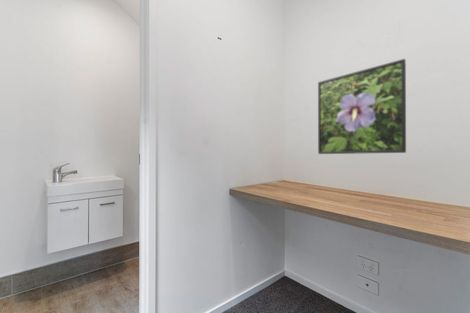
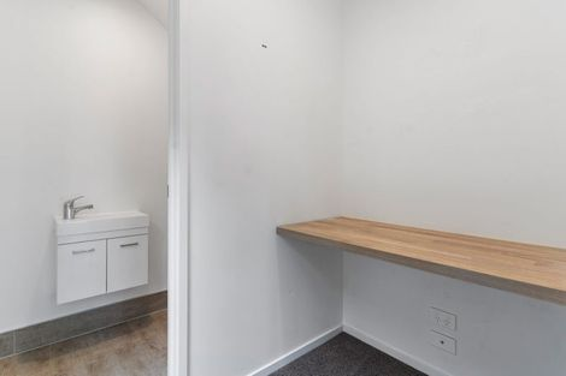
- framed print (356, 112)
